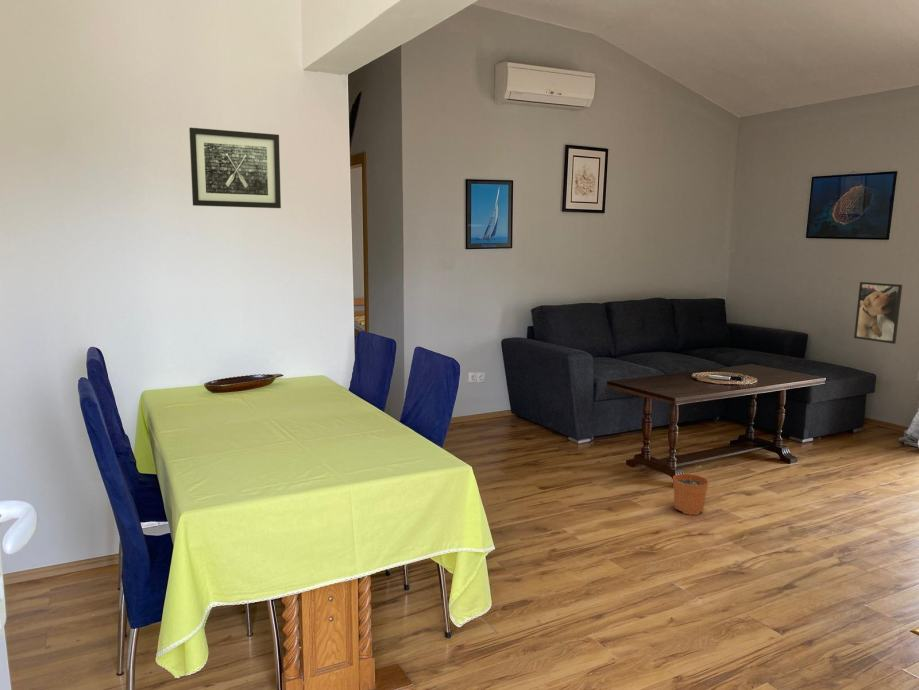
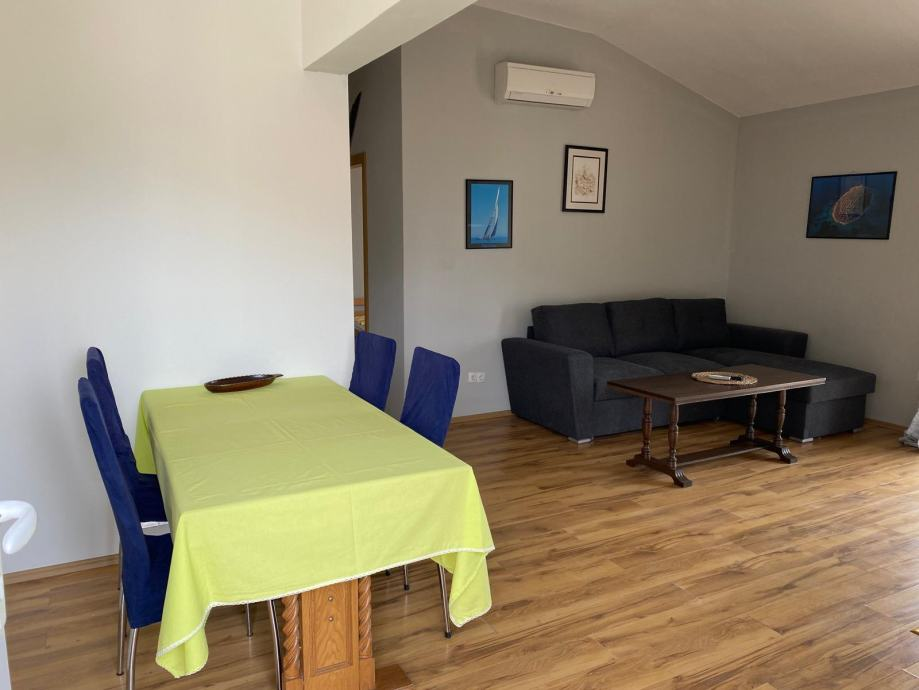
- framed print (877, 312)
- plant pot (690, 487)
- wall art (236, 169)
